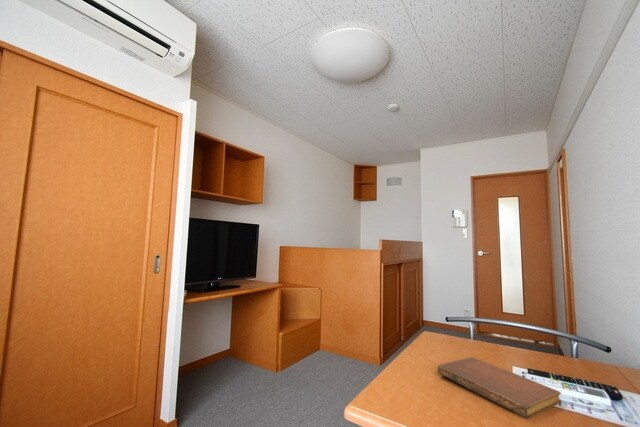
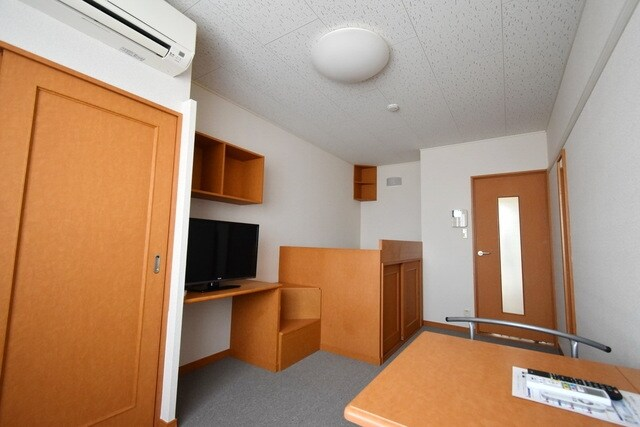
- notebook (494, 382)
